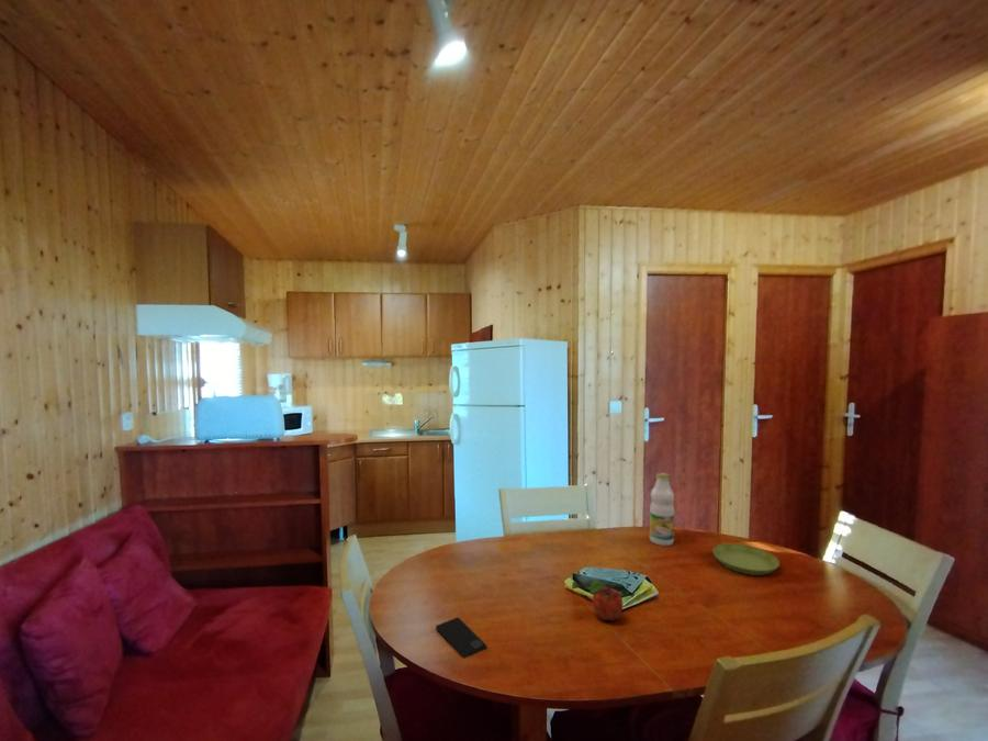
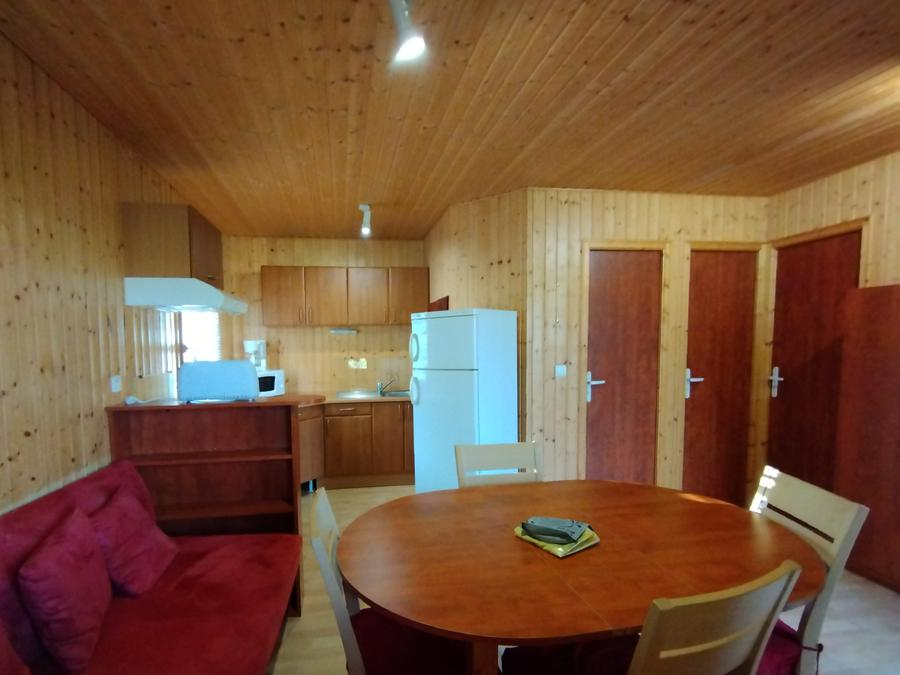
- smartphone (460, 636)
- bottle (662, 507)
- saucer (744, 560)
- fruit (605, 599)
